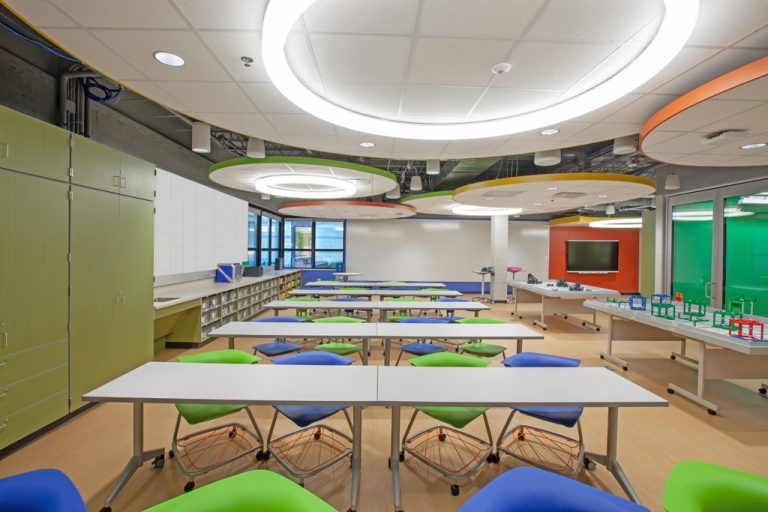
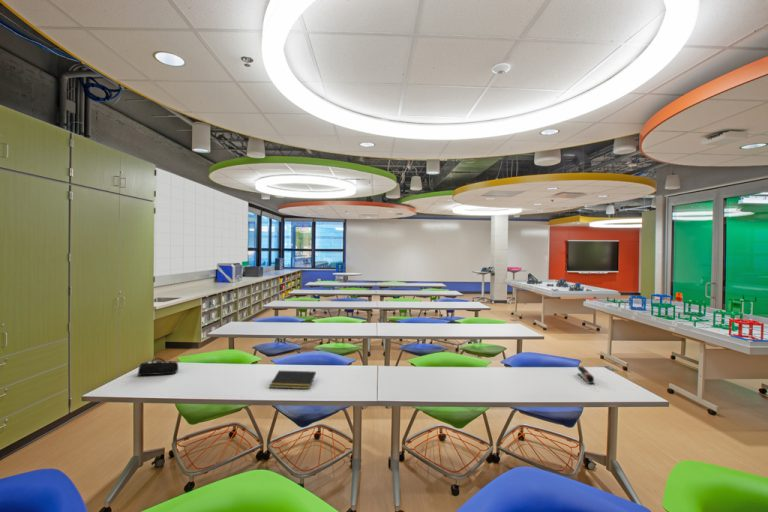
+ pencil case (158, 365)
+ notepad (293, 379)
+ stapler (585, 374)
